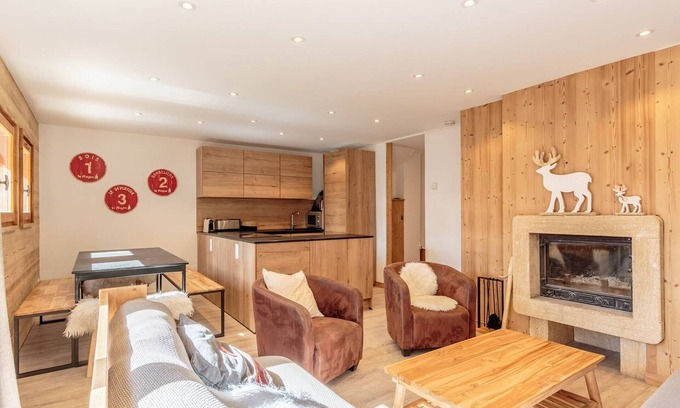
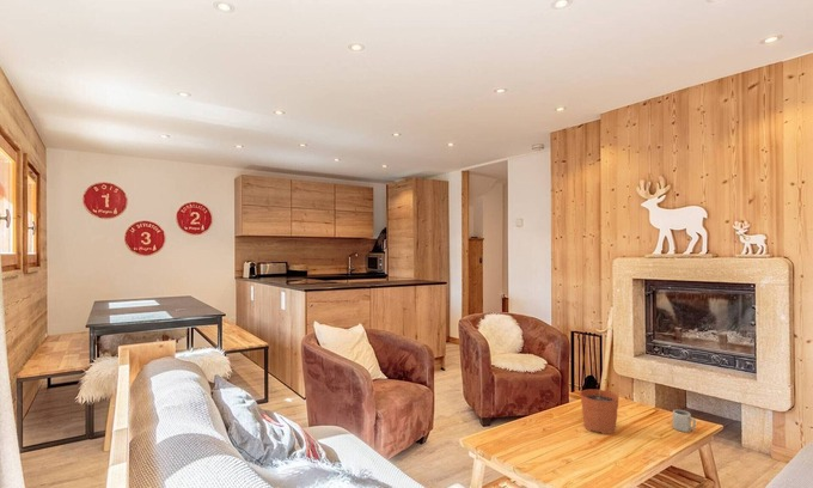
+ plant pot (599, 403)
+ cup (684, 421)
